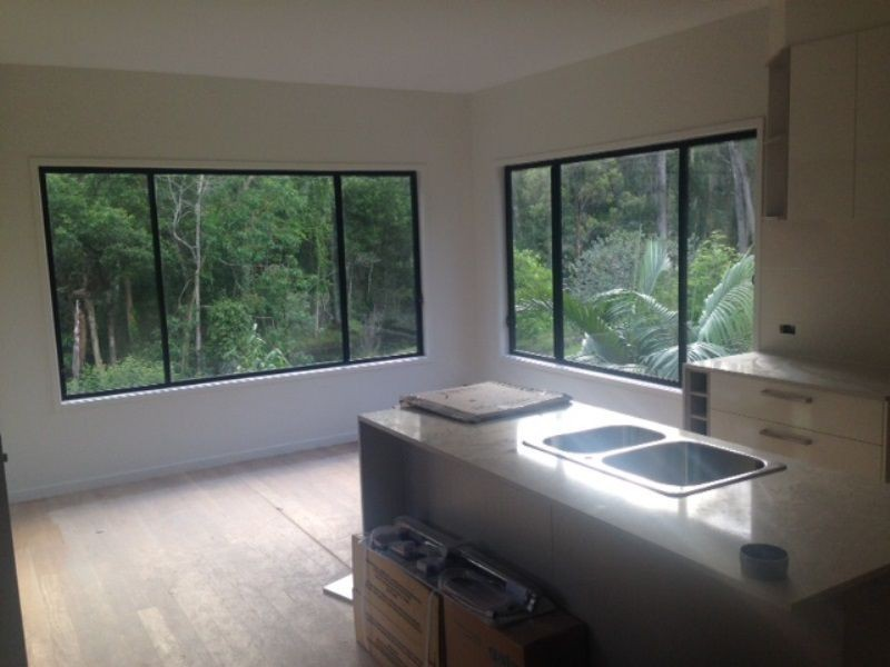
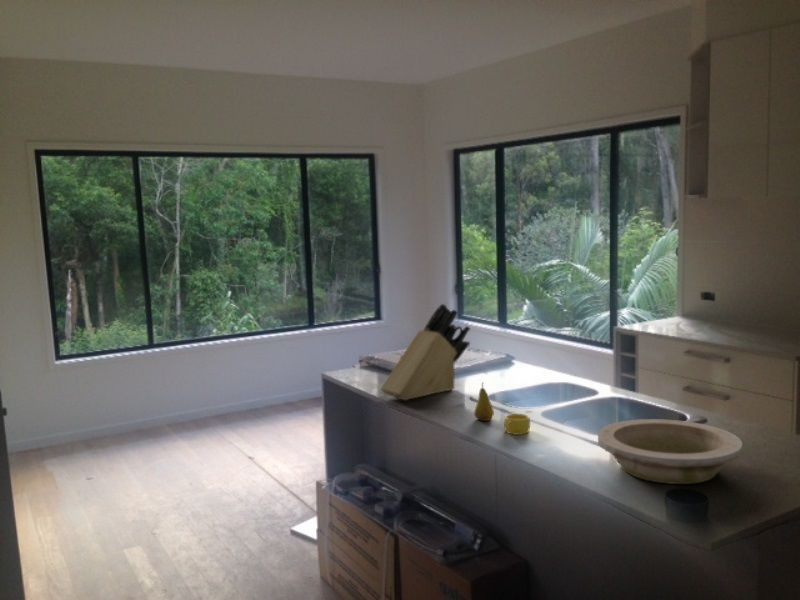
+ cup (515, 425)
+ knife block (427, 349)
+ fruit (484, 401)
+ bowl (667, 452)
